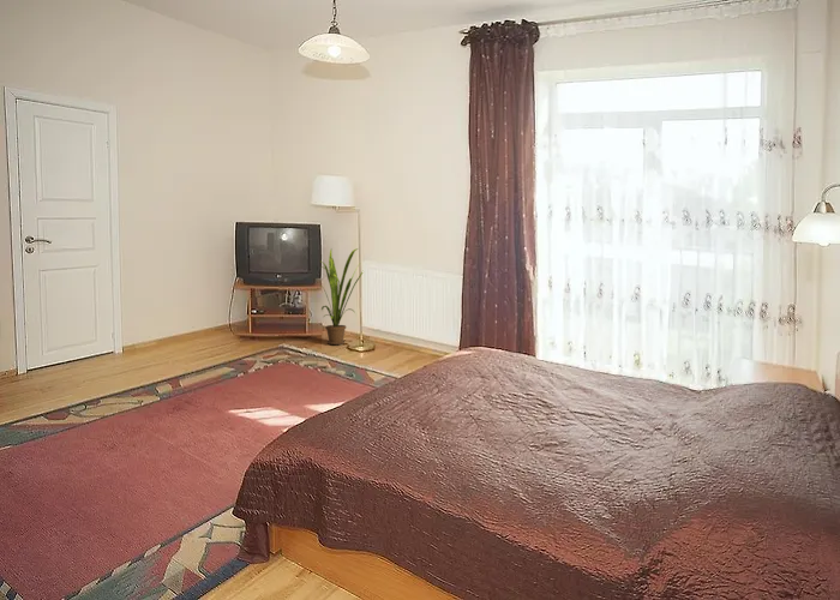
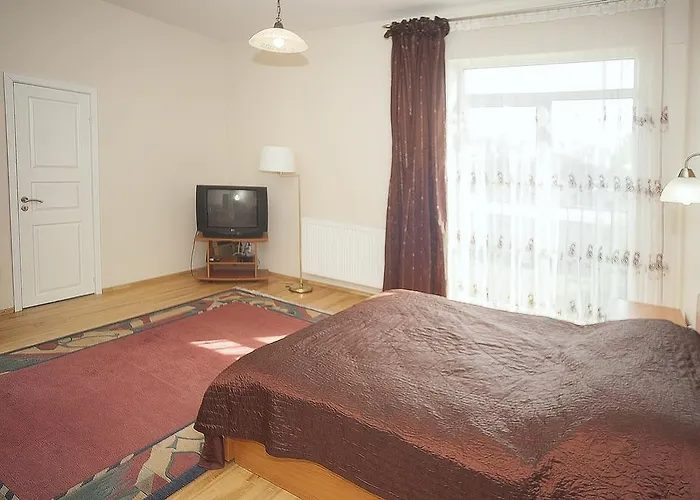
- house plant (337, 295)
